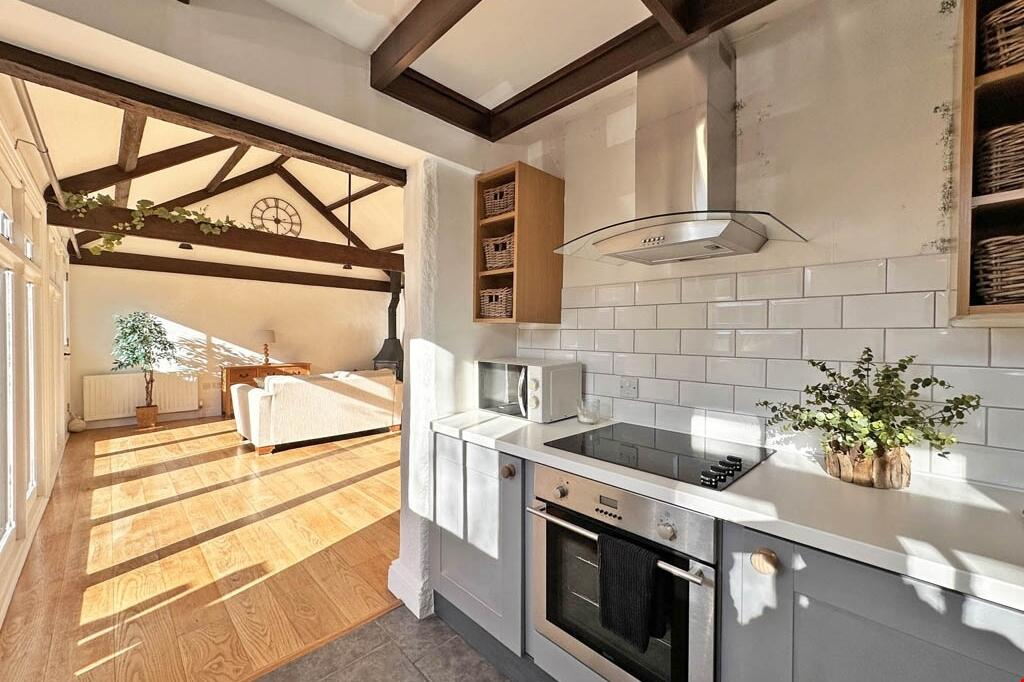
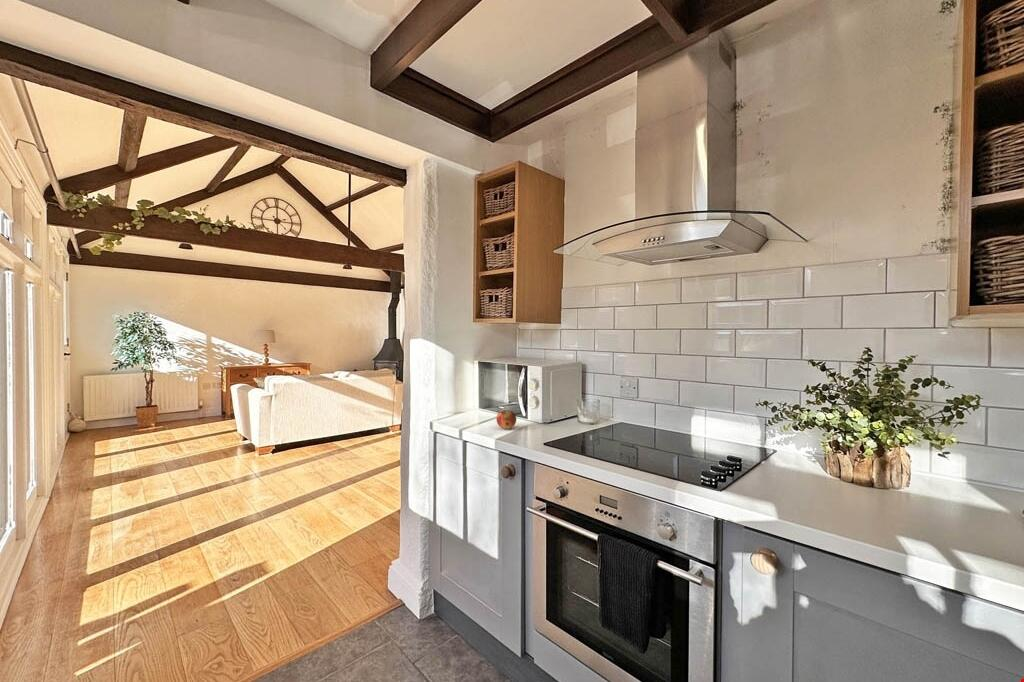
+ fruit (506, 419)
